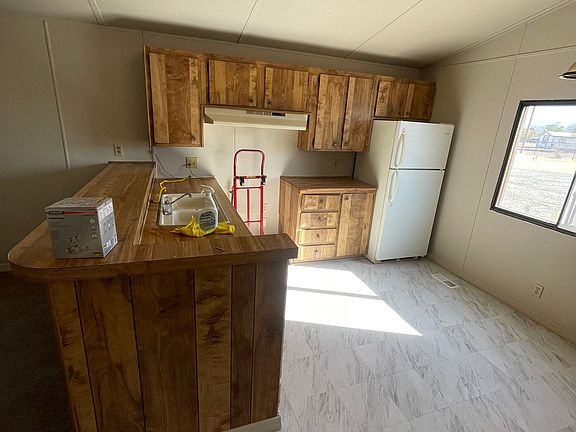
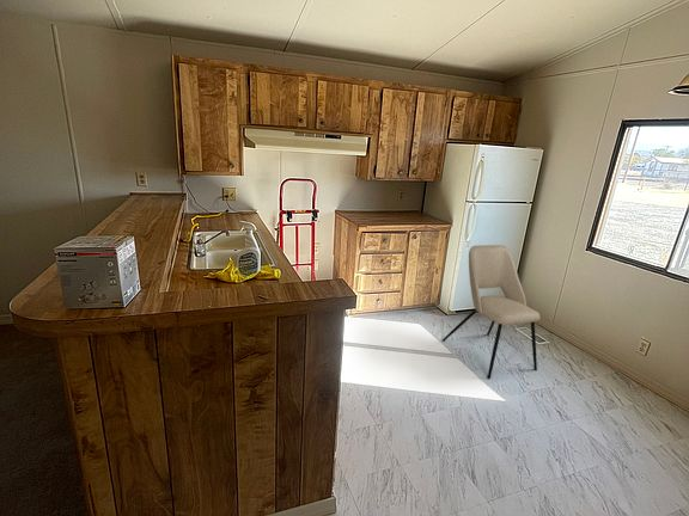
+ dining chair (496, 305)
